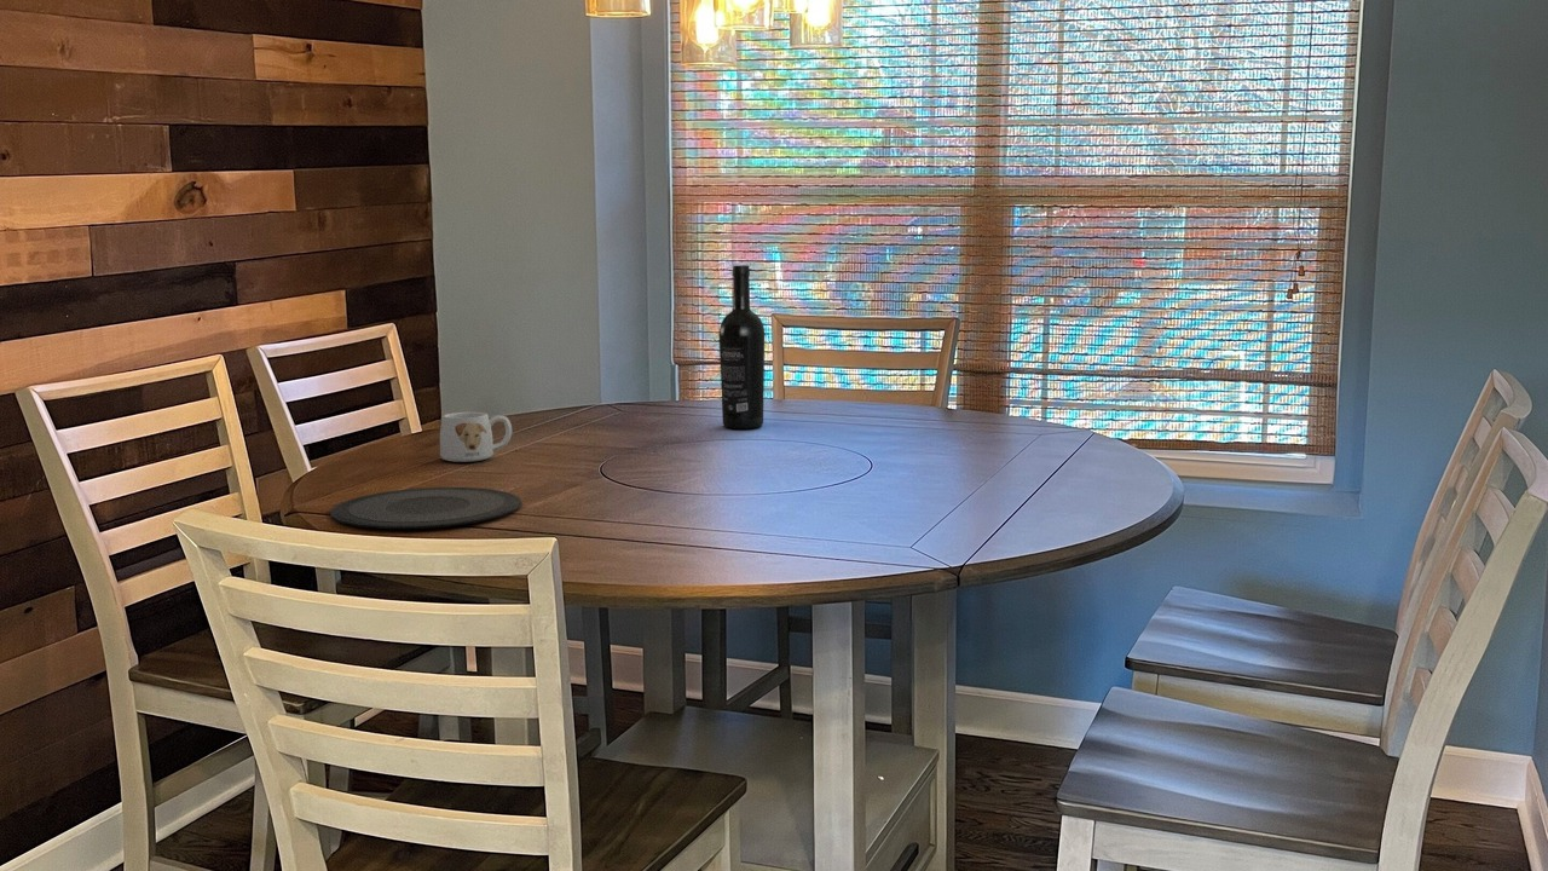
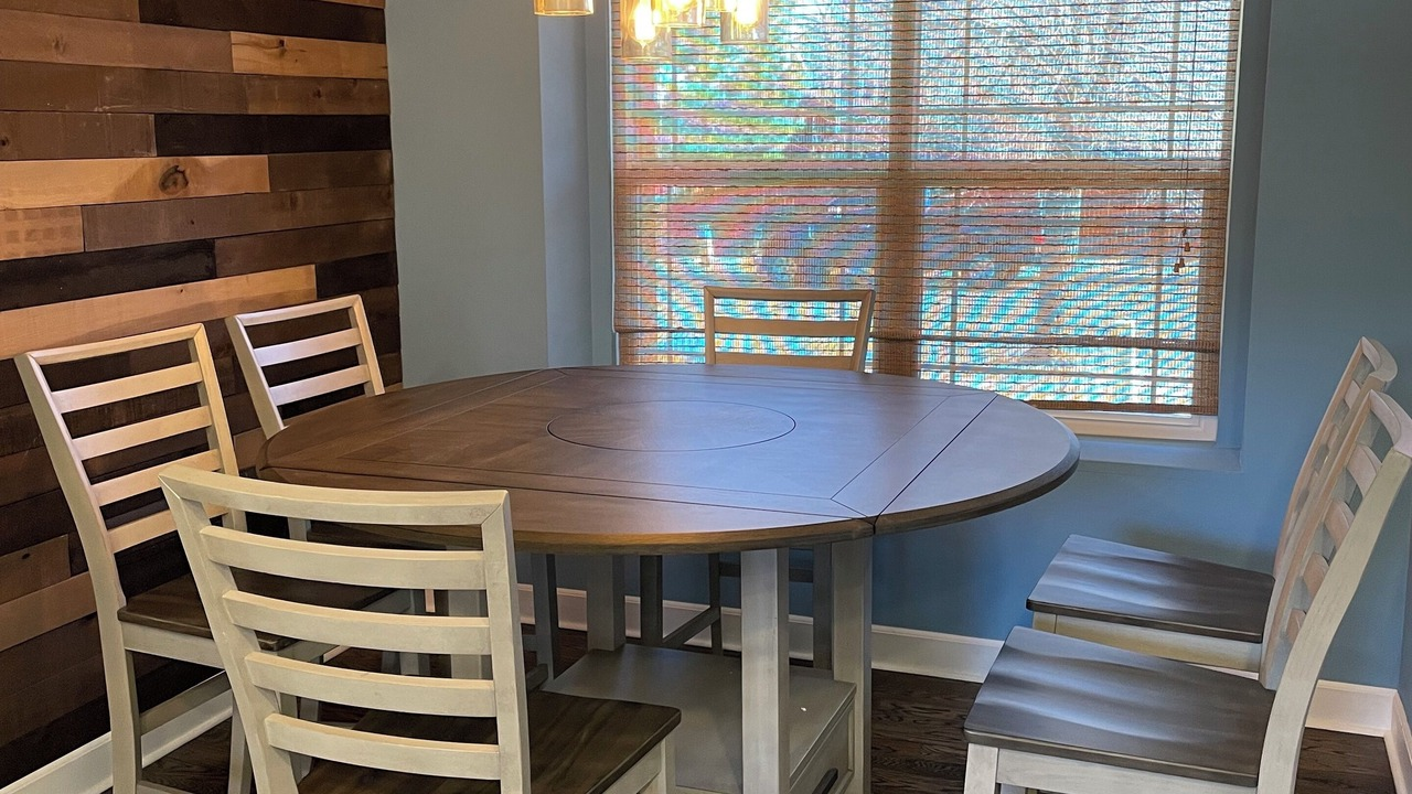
- plate (427, 506)
- mug (475, 436)
- wine bottle (741, 346)
